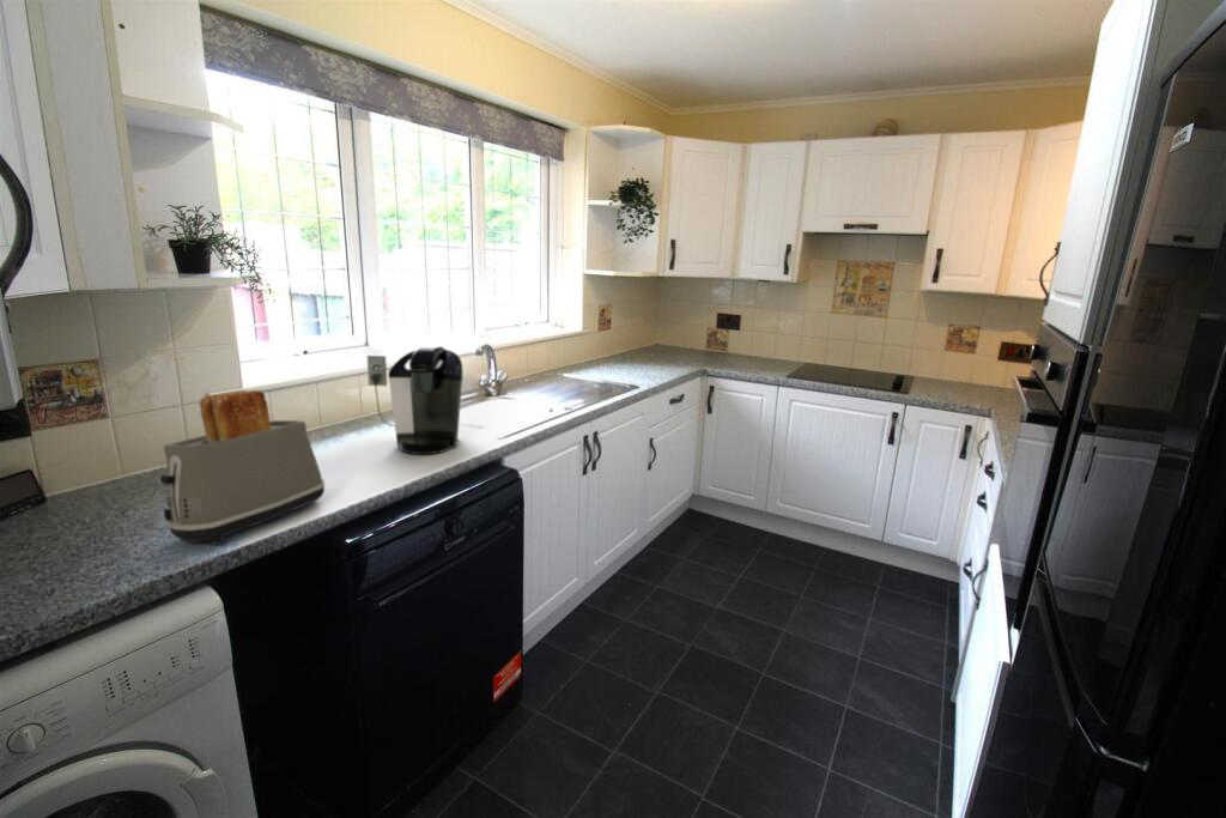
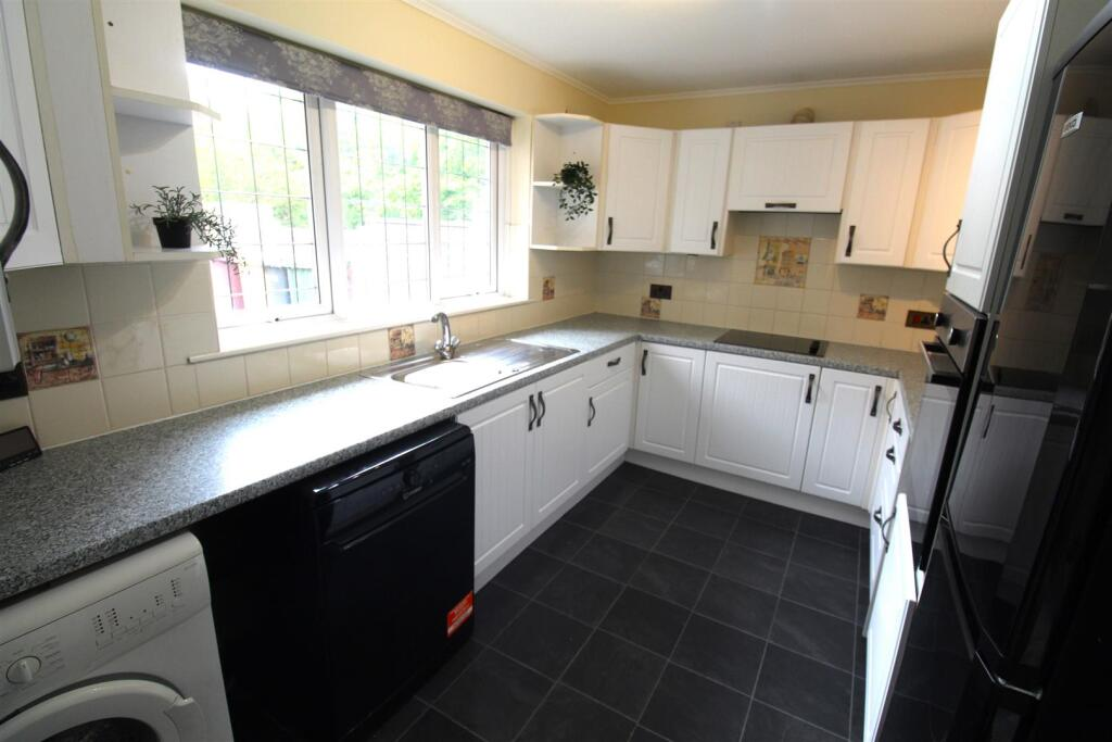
- toaster (247, 458)
- coffee maker (408, 394)
